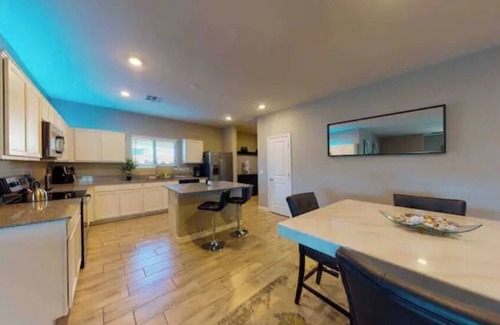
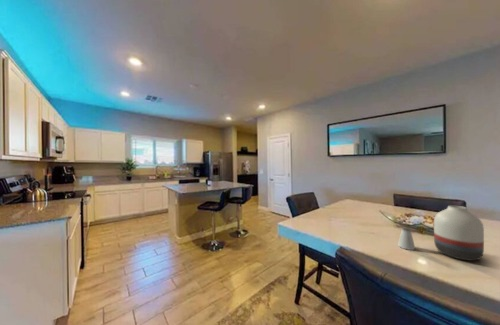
+ saltshaker (406, 237)
+ vase (457, 230)
